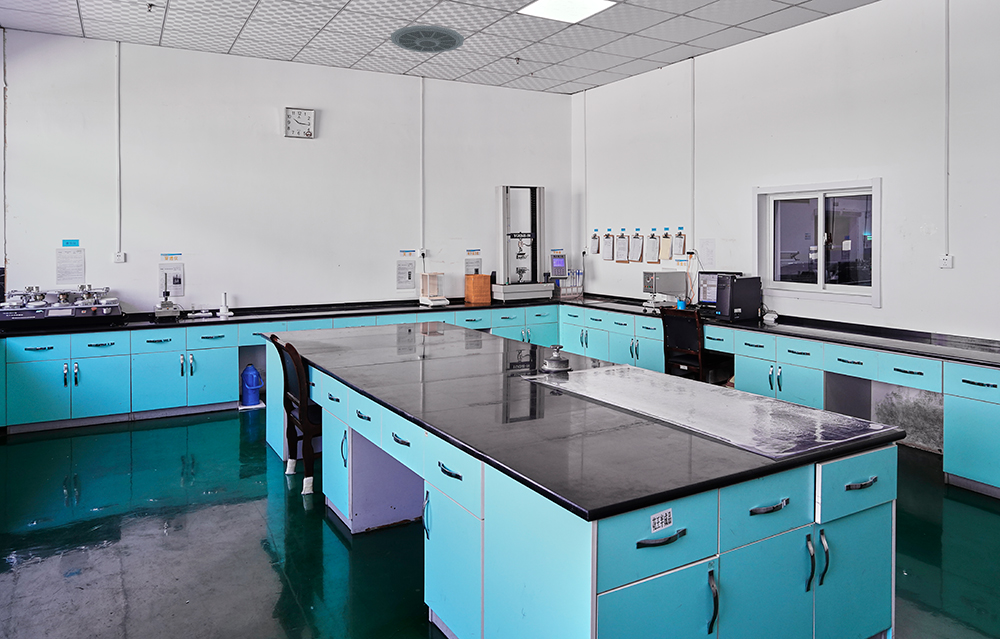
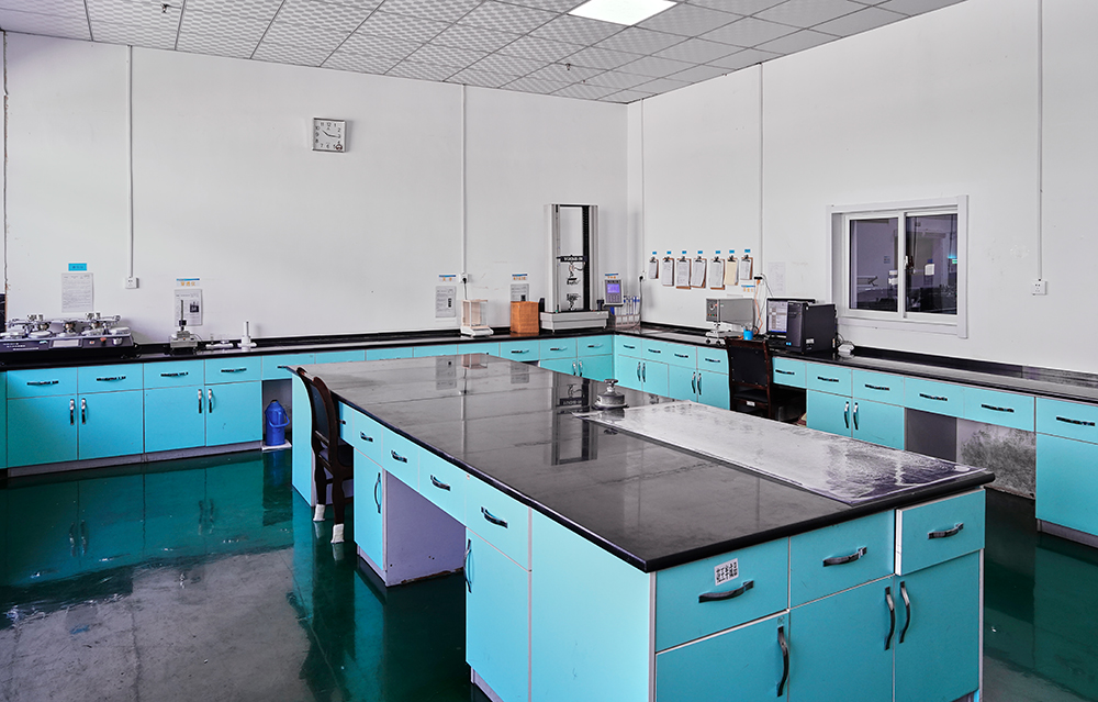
- ceiling vent (427, 41)
